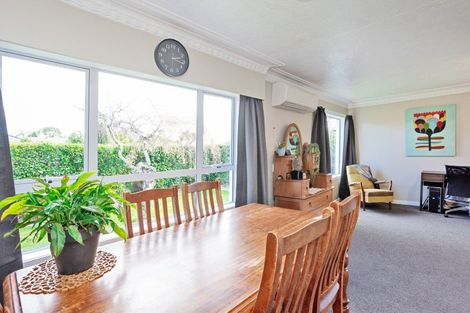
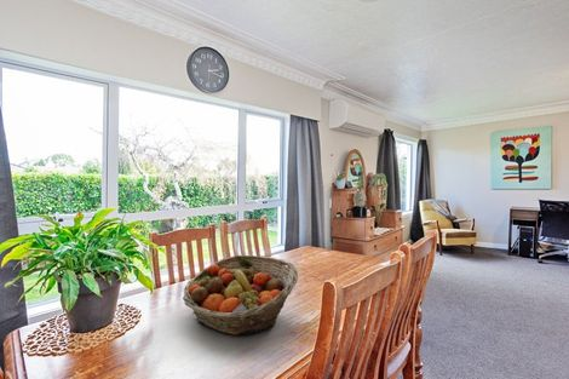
+ fruit basket (240, 289)
